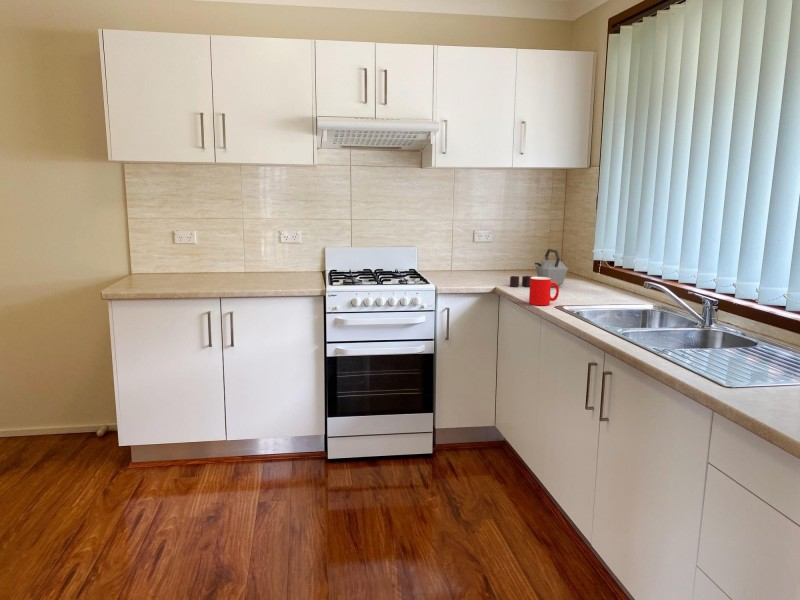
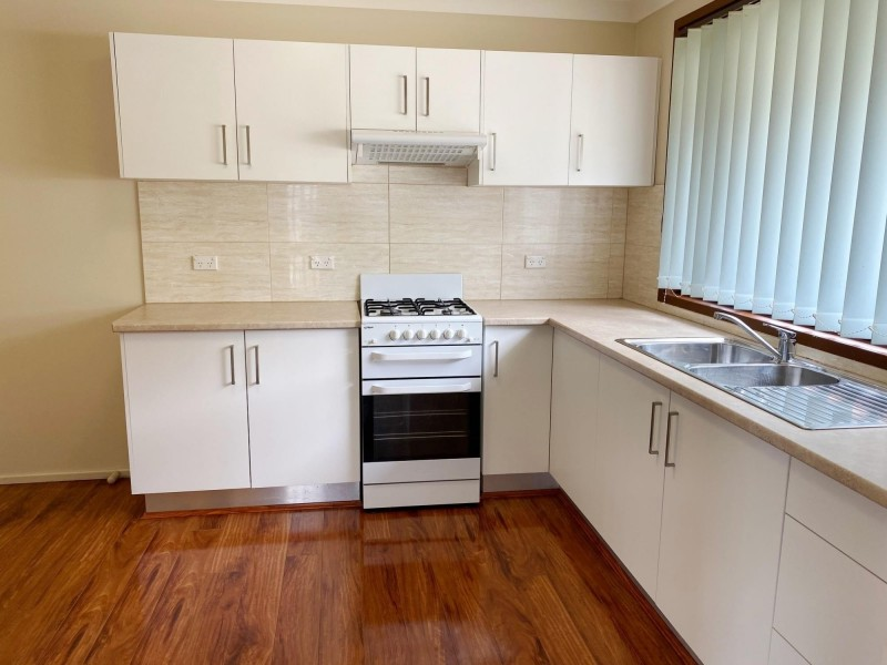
- cup (544, 291)
- kettle (537, 268)
